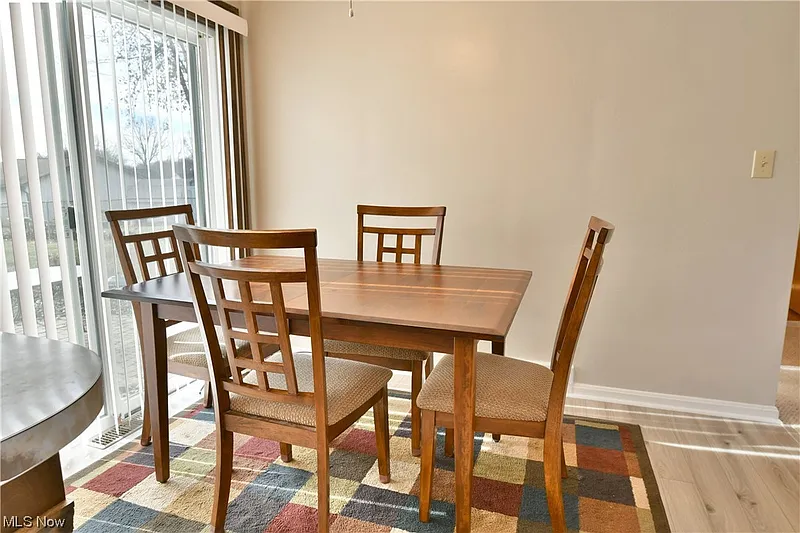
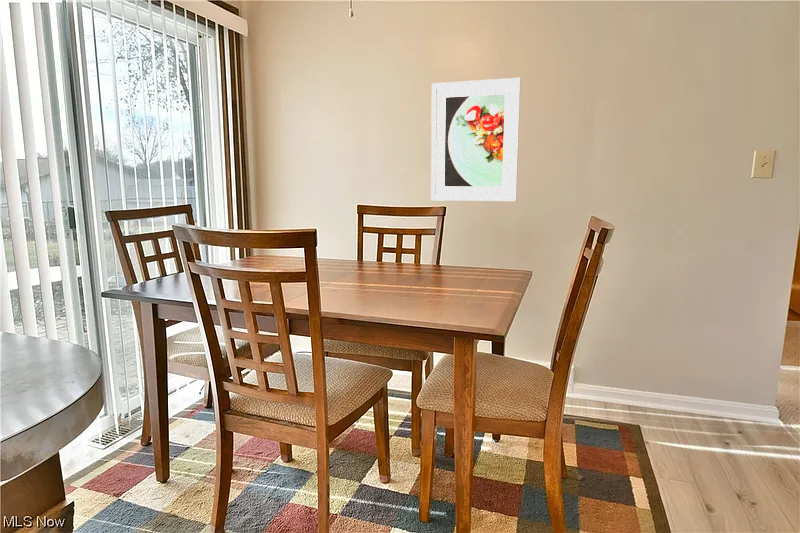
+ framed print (473, 141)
